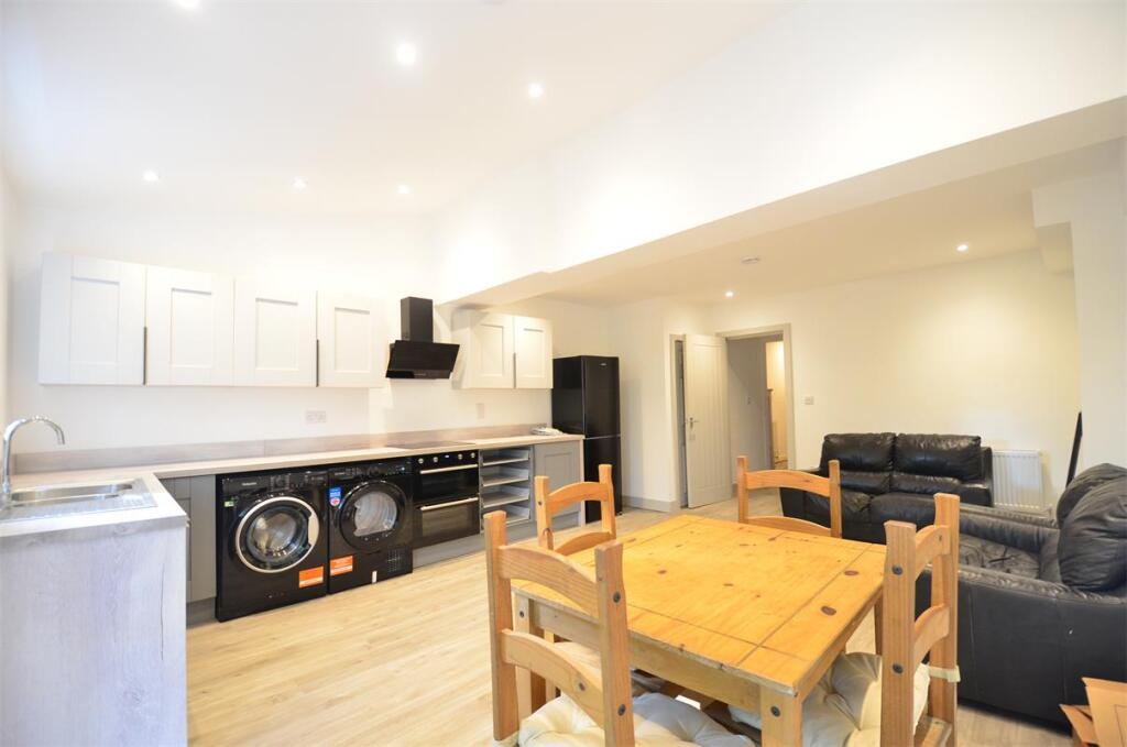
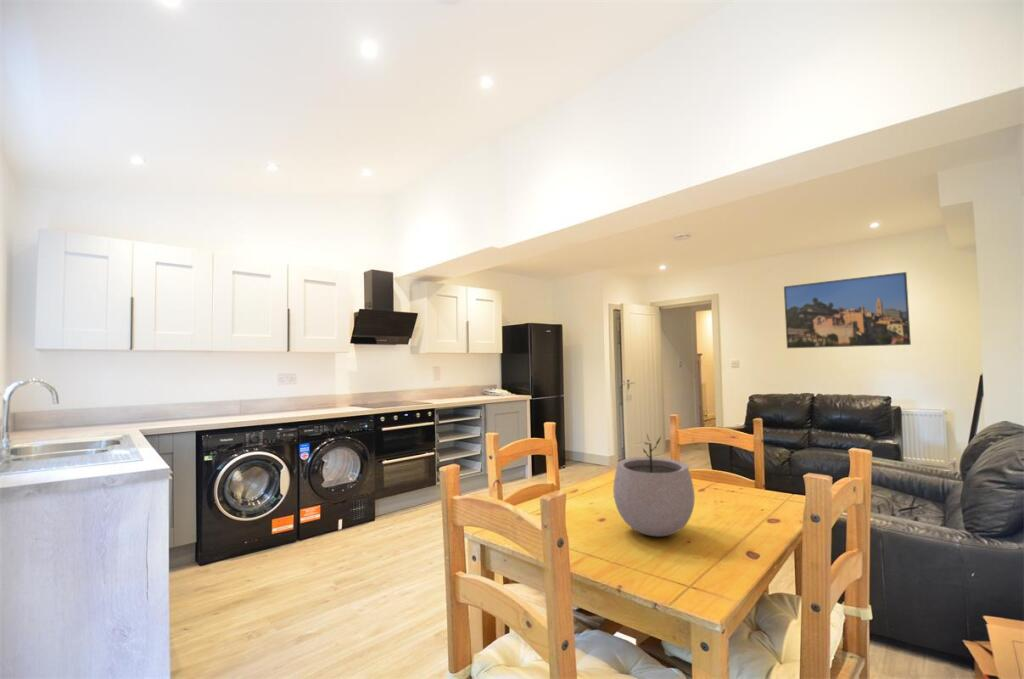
+ plant pot (652, 483)
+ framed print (842, 313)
